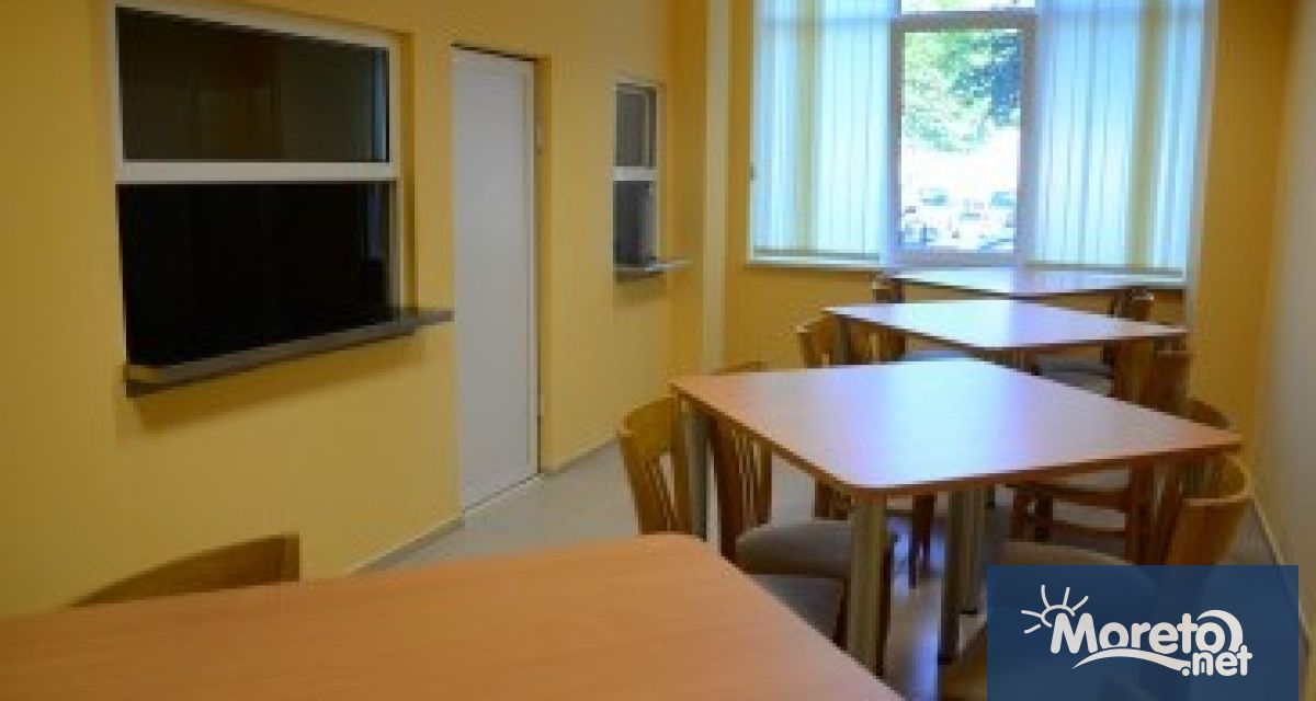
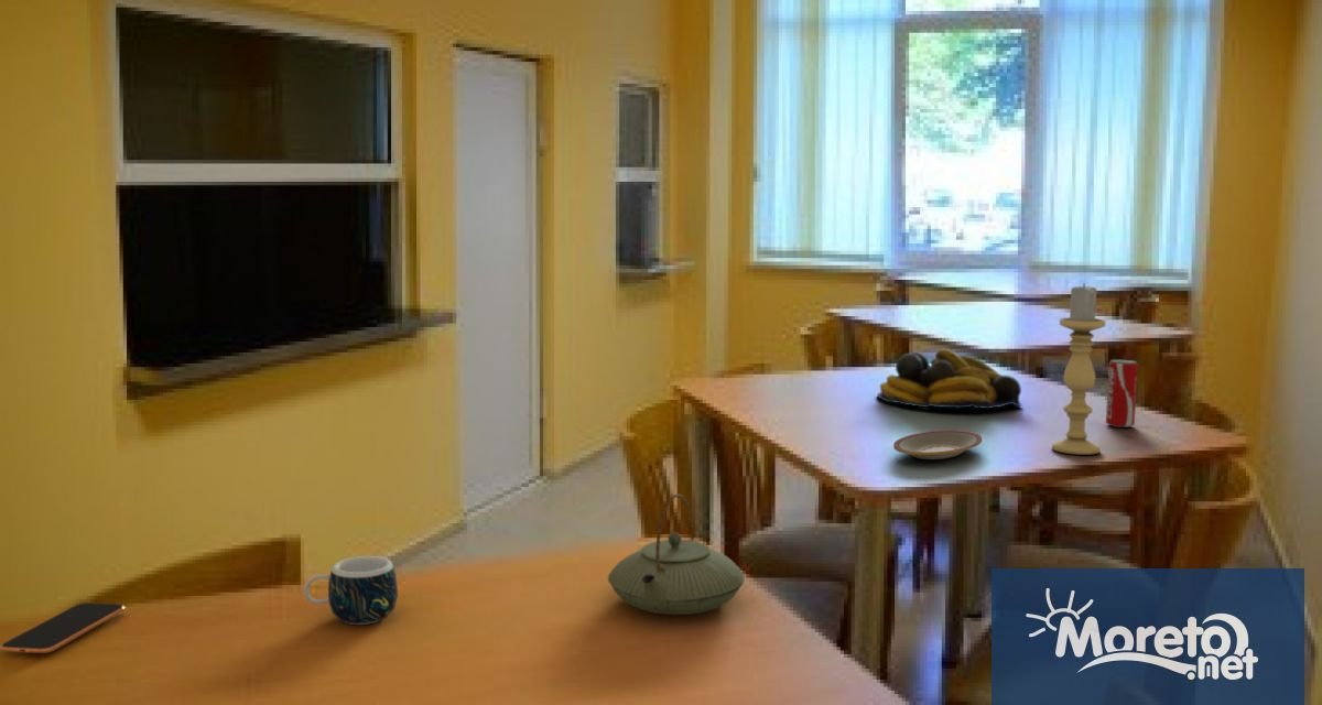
+ beverage can (1121, 393)
+ smartphone (65, 627)
+ teapot (672, 551)
+ candle holder (1080, 367)
+ fruit bowl (947, 375)
+ mug (350, 590)
+ plate (938, 446)
